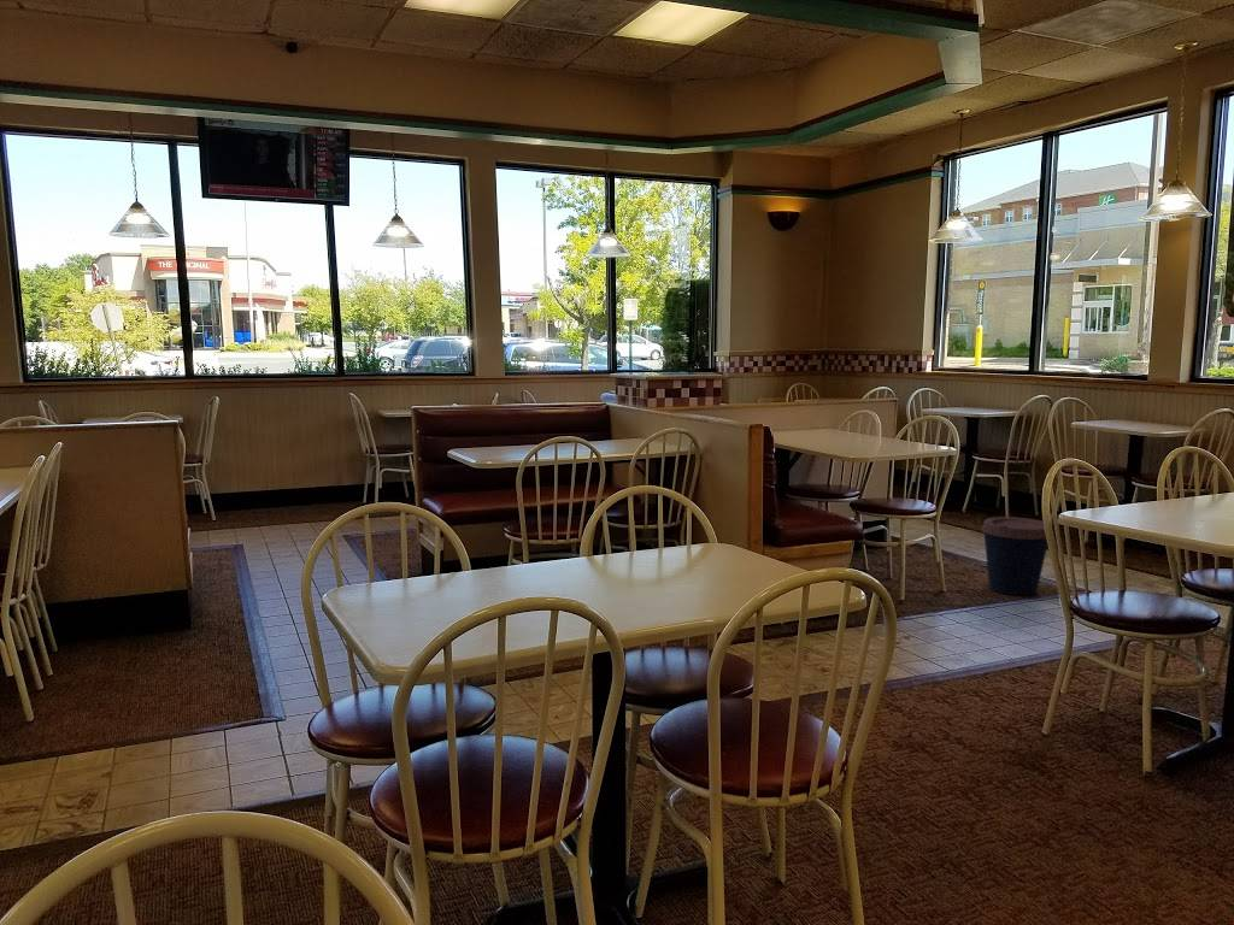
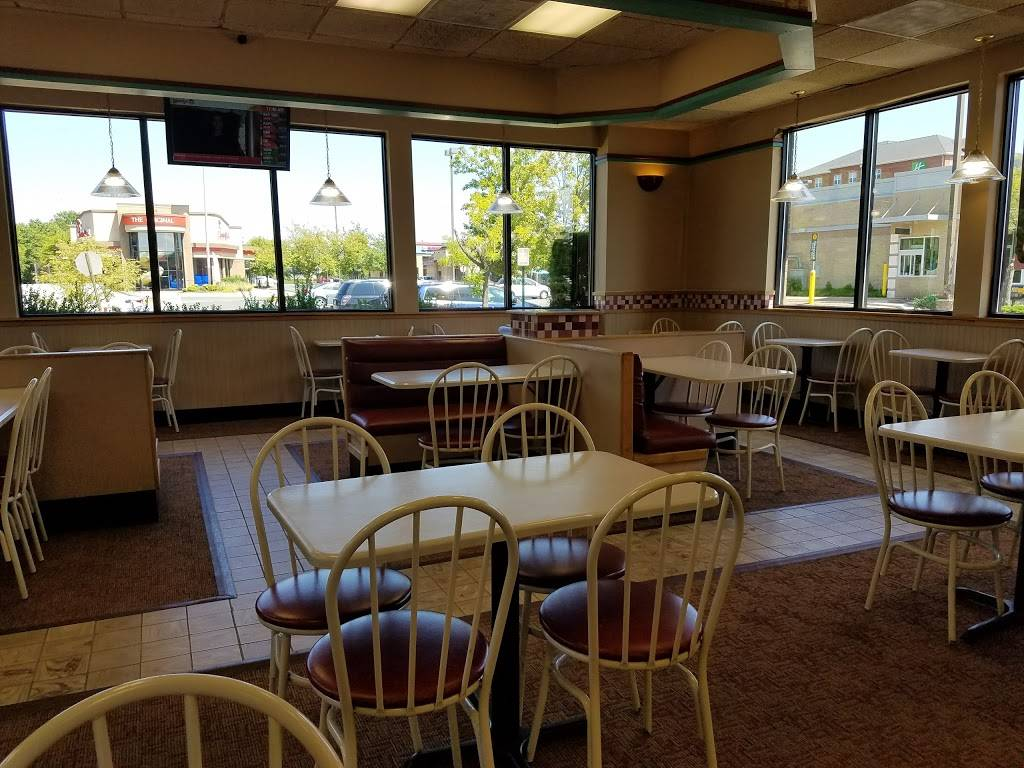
- coffee cup (1015, 555)
